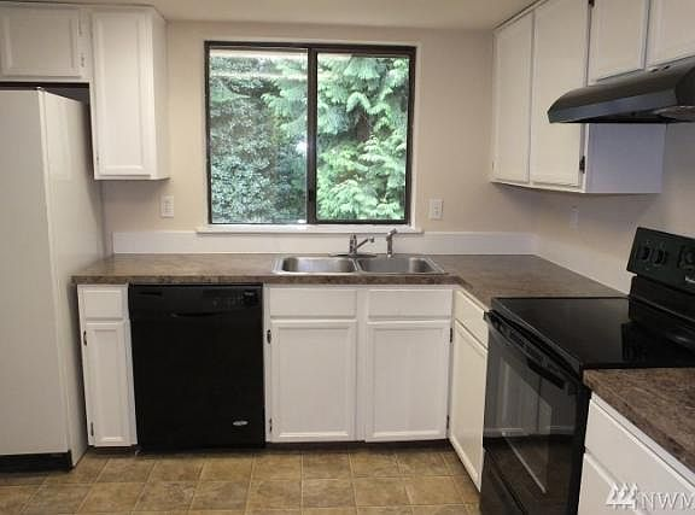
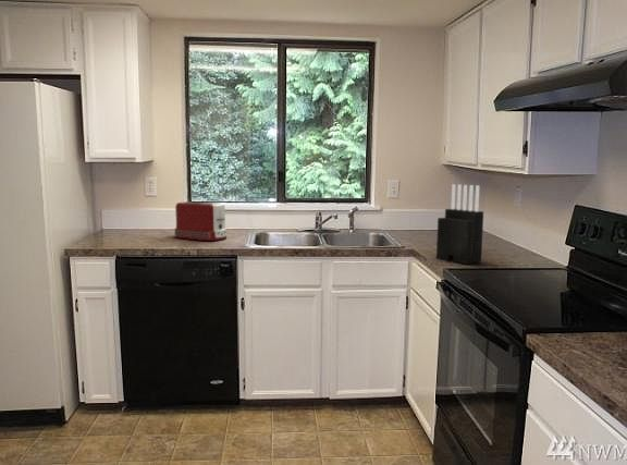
+ toaster (200, 220)
+ knife block (458, 222)
